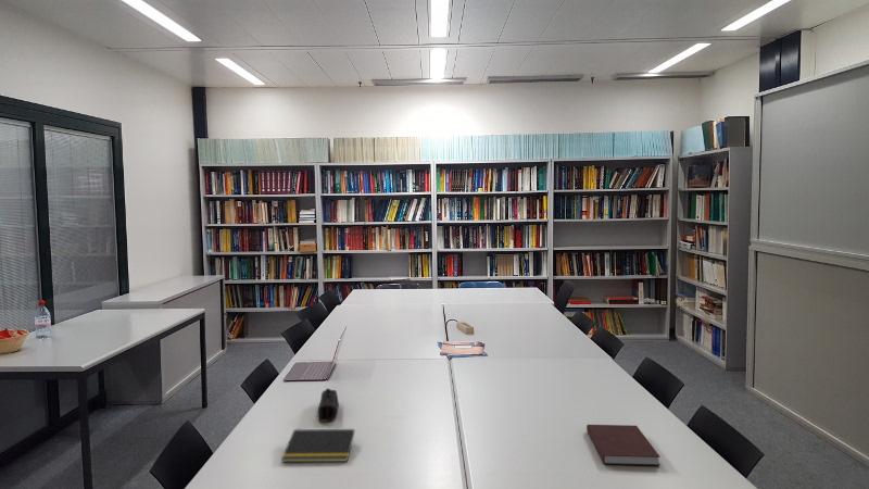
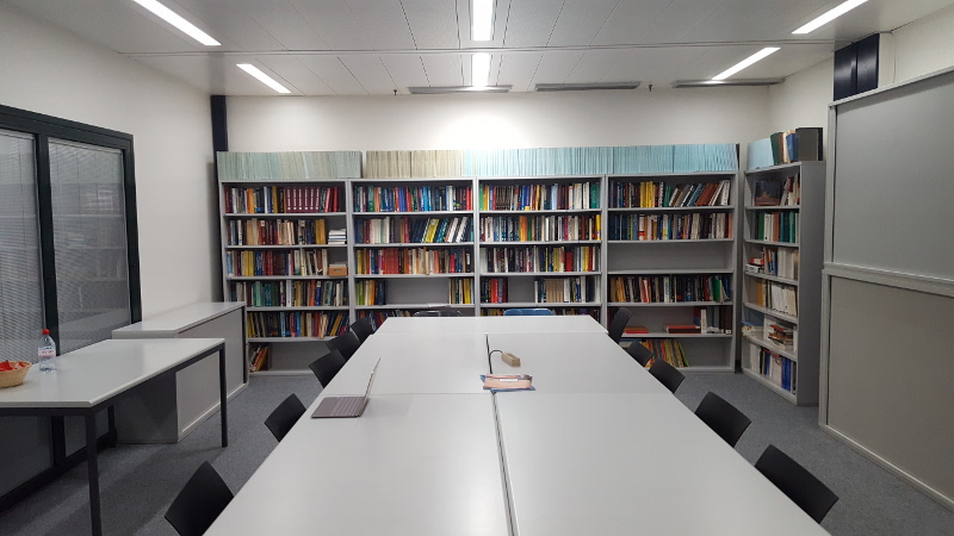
- notepad (319, 444)
- notebook (620, 443)
- pencil case (328, 400)
